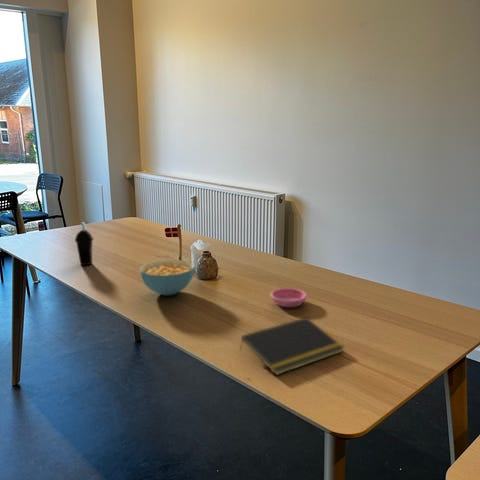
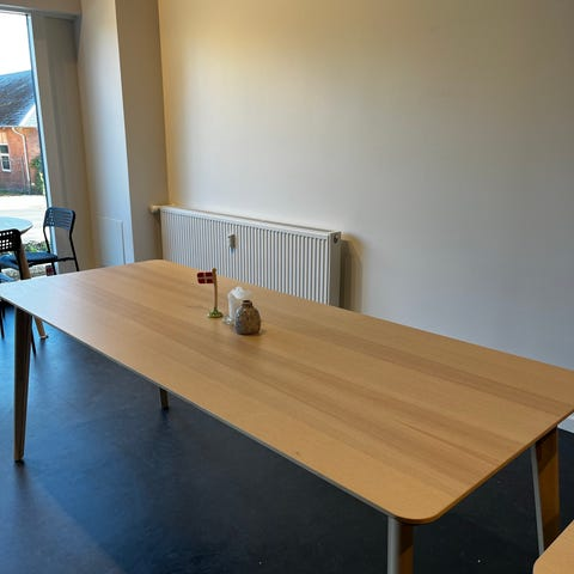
- cereal bowl (167, 279)
- cup (84, 243)
- saucer (288, 298)
- notepad (292, 343)
